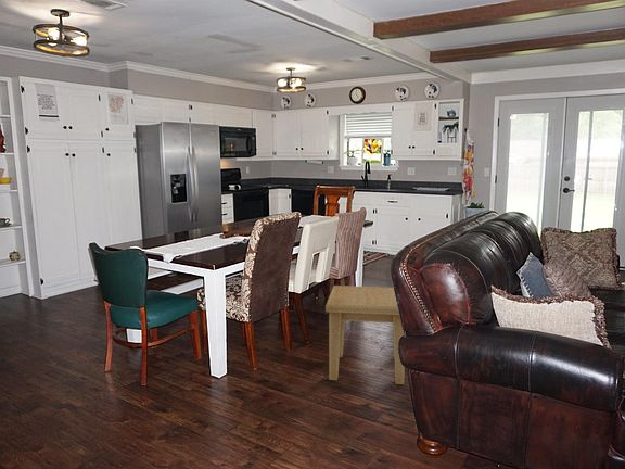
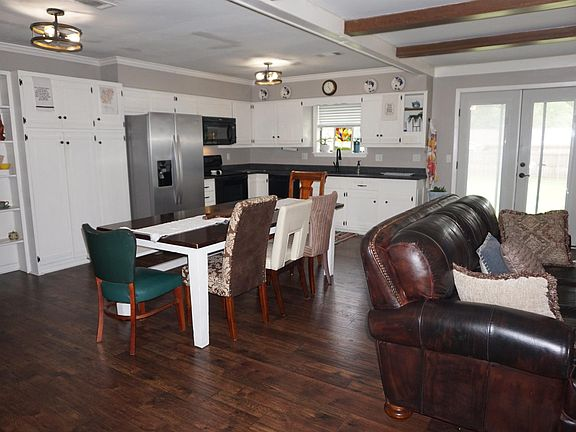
- side table (370, 321)
